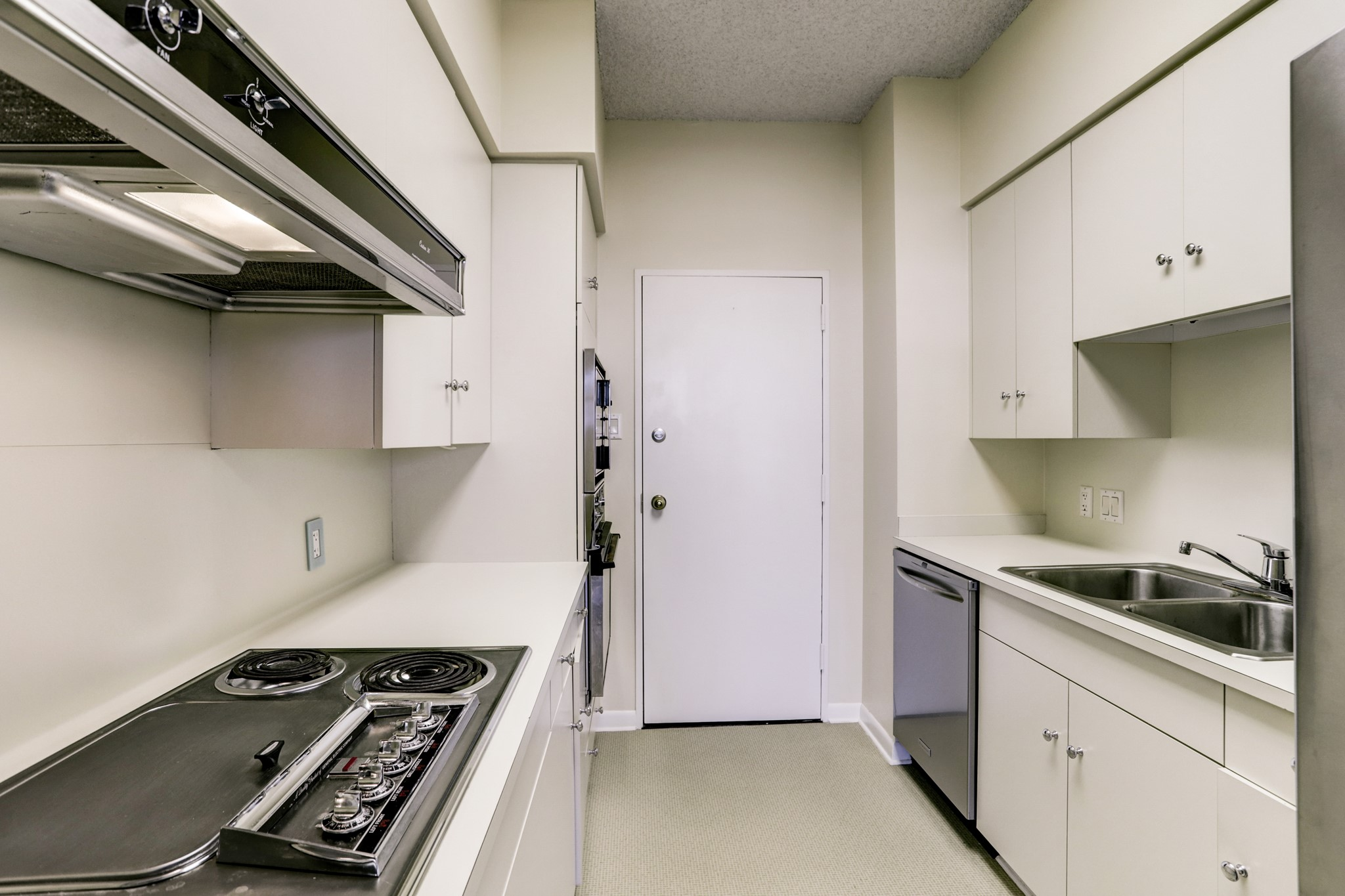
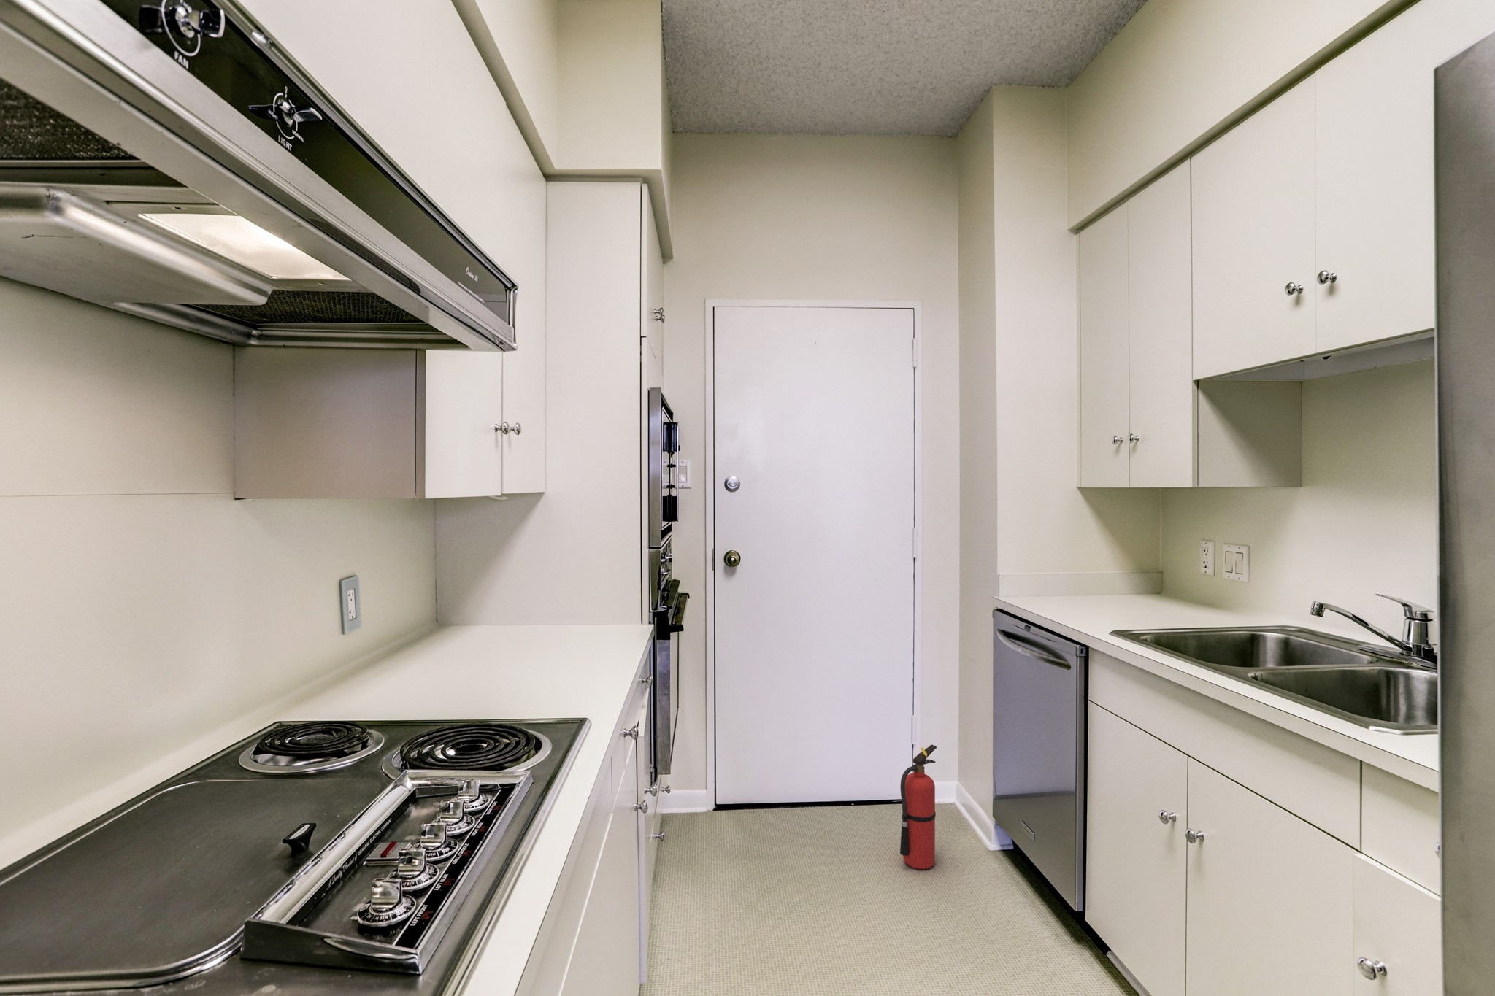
+ fire extinguisher (918, 806)
